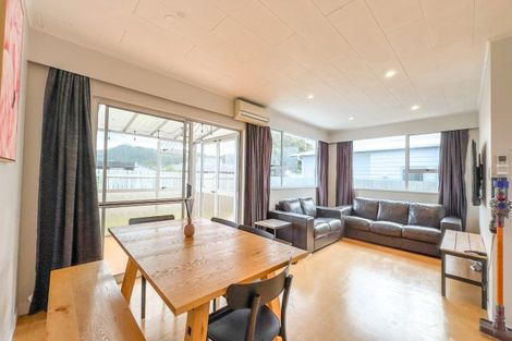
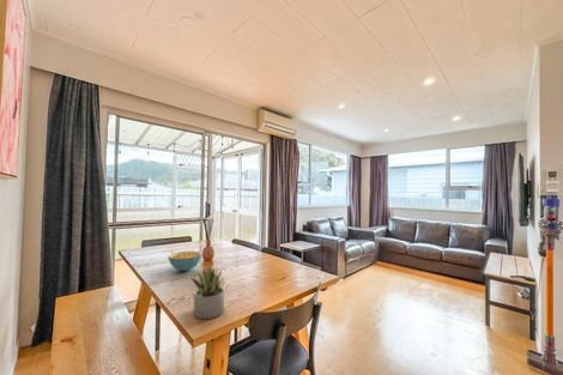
+ cereal bowl (184, 261)
+ succulent plant (208, 288)
